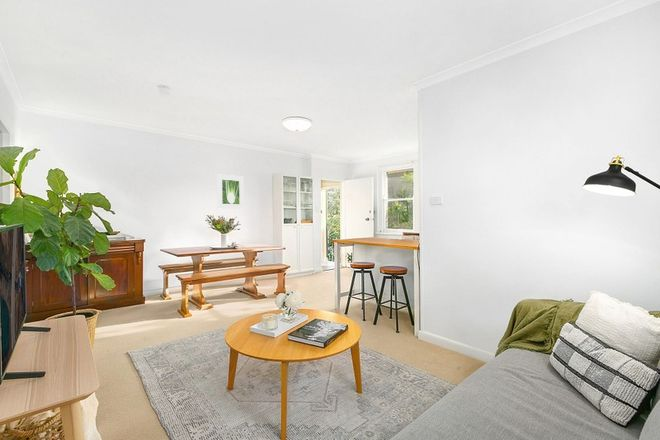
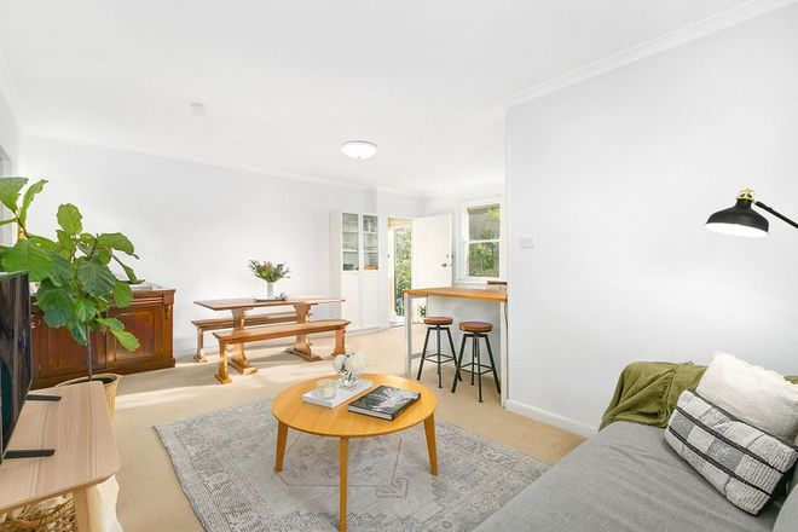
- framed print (230, 192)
